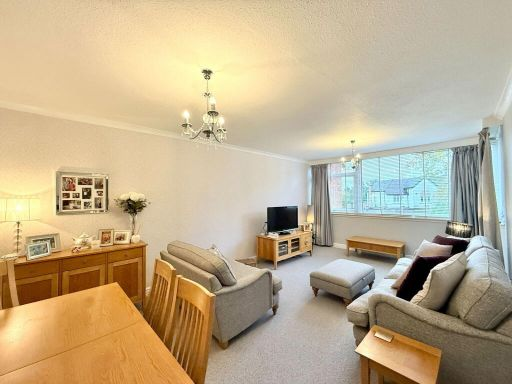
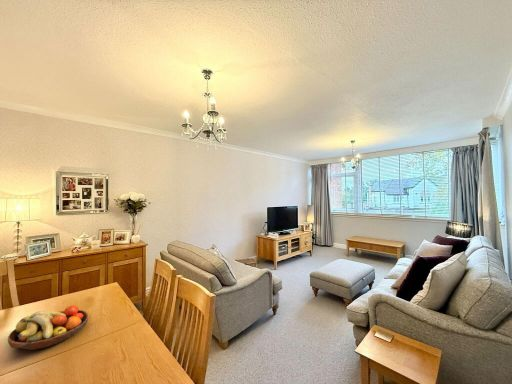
+ fruit bowl (51, 322)
